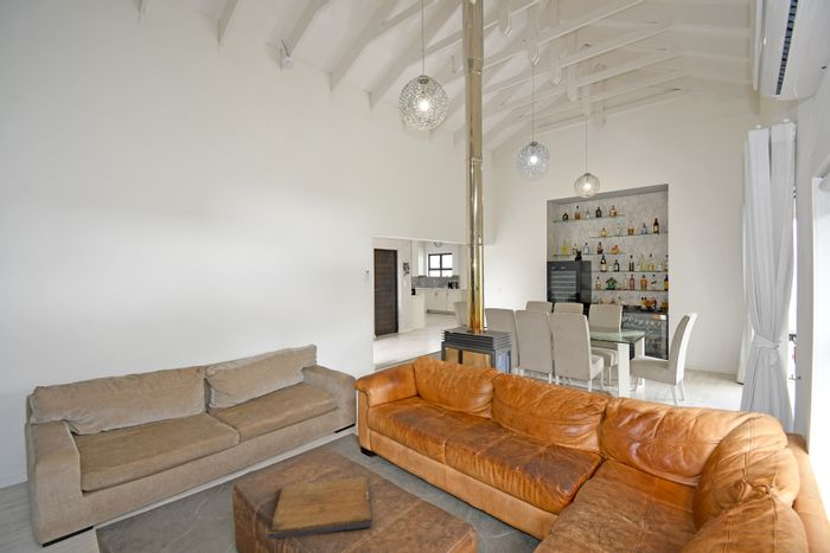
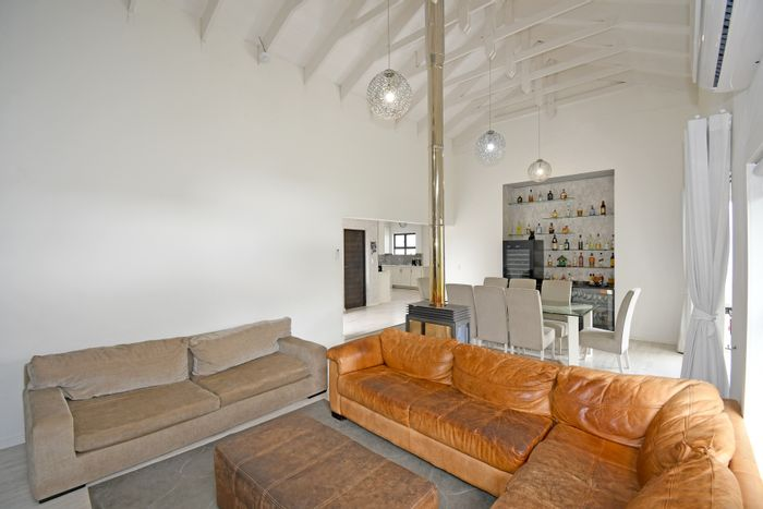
- religious icon (324, 502)
